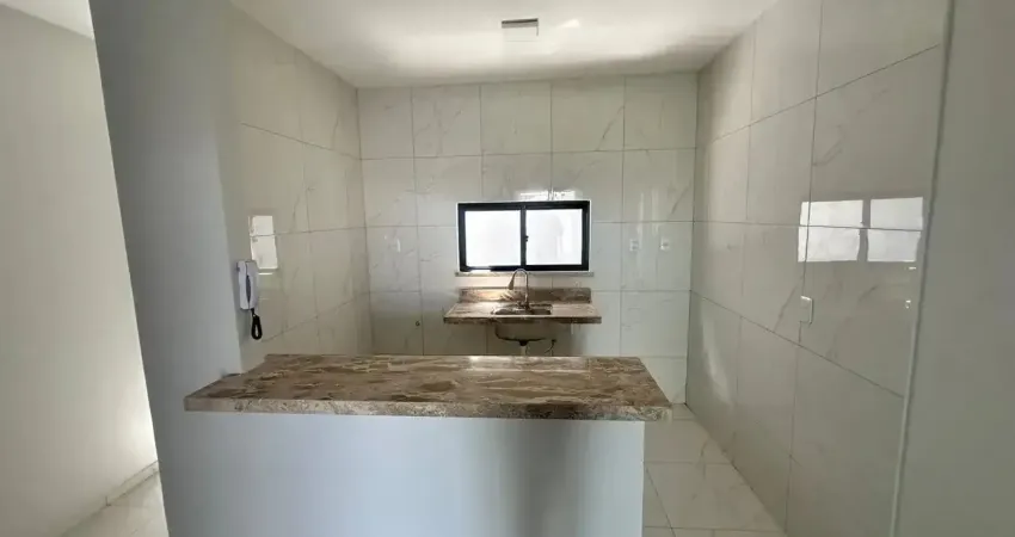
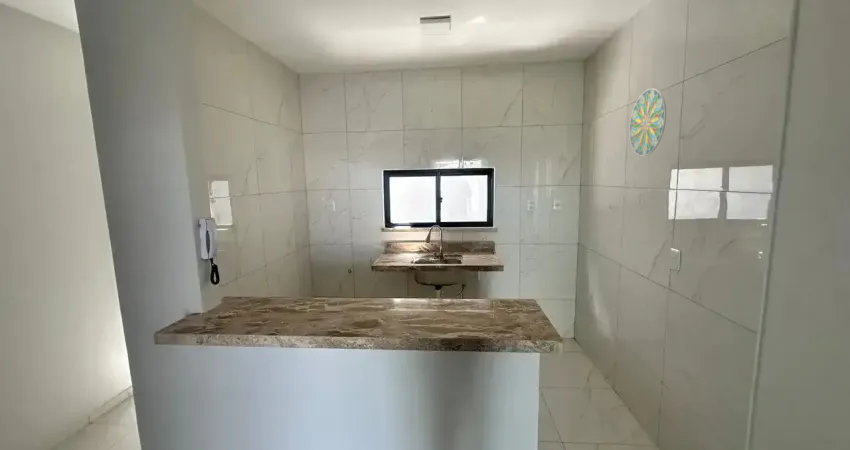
+ decorative plate (645, 123)
